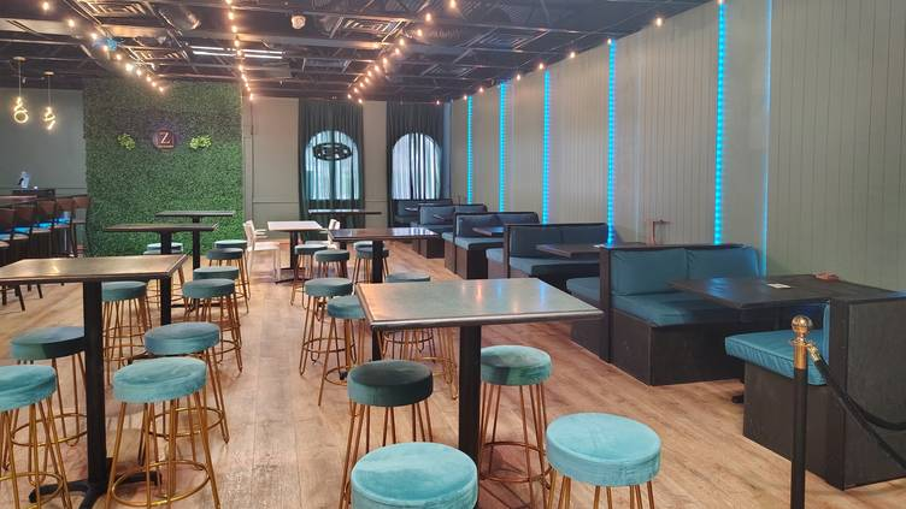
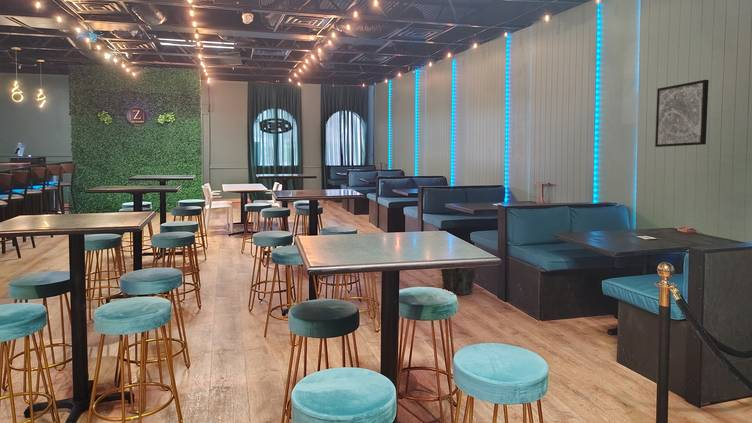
+ wall art (680, 115)
+ waste bin (458, 272)
